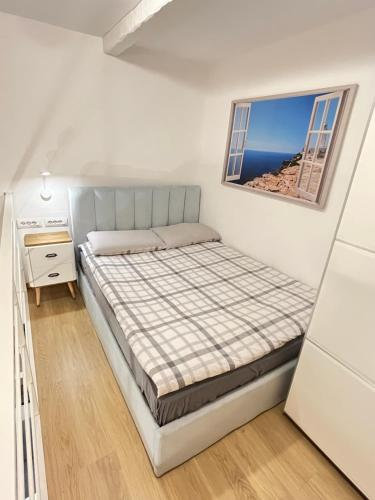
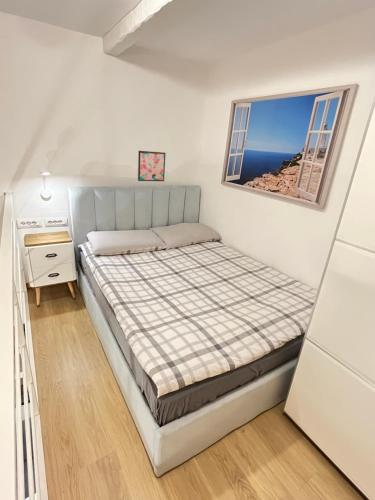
+ wall art (151, 166)
